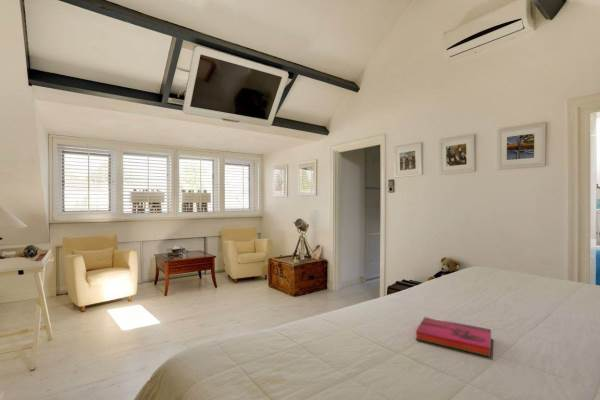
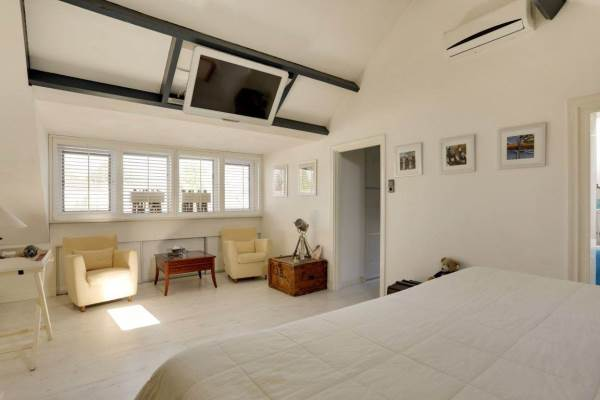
- hardback book (453, 334)
